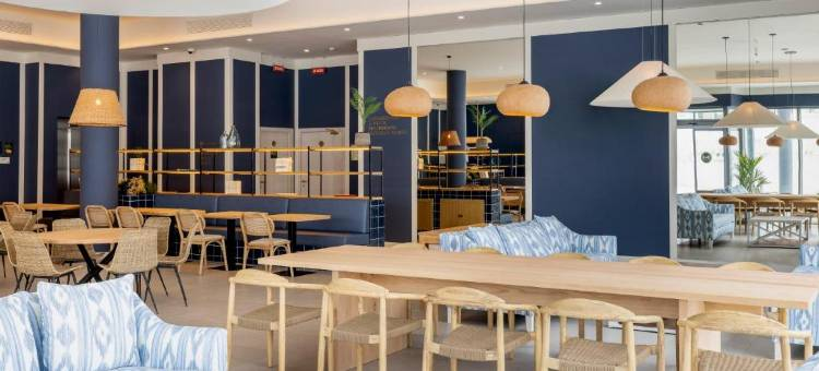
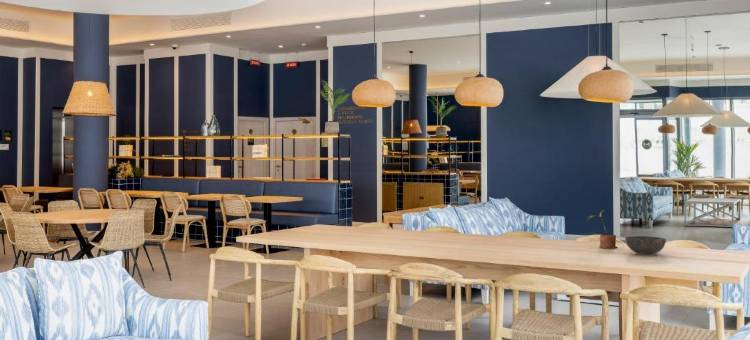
+ bowl (645, 245)
+ potted plant (604, 227)
